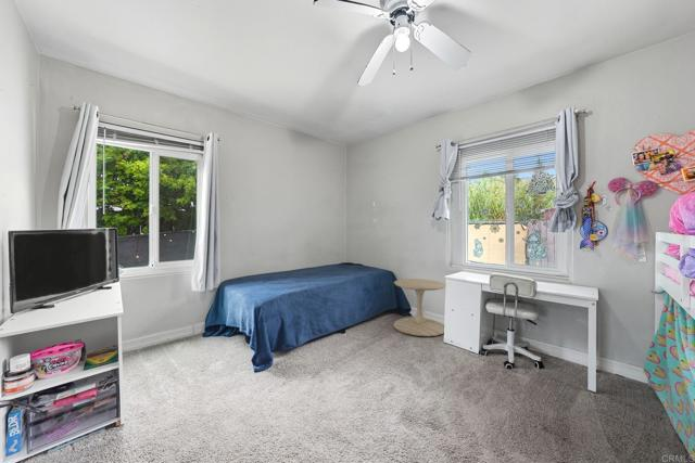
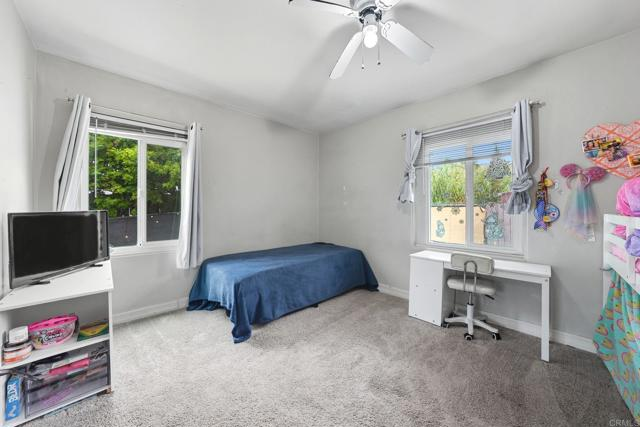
- side table (419, 305)
